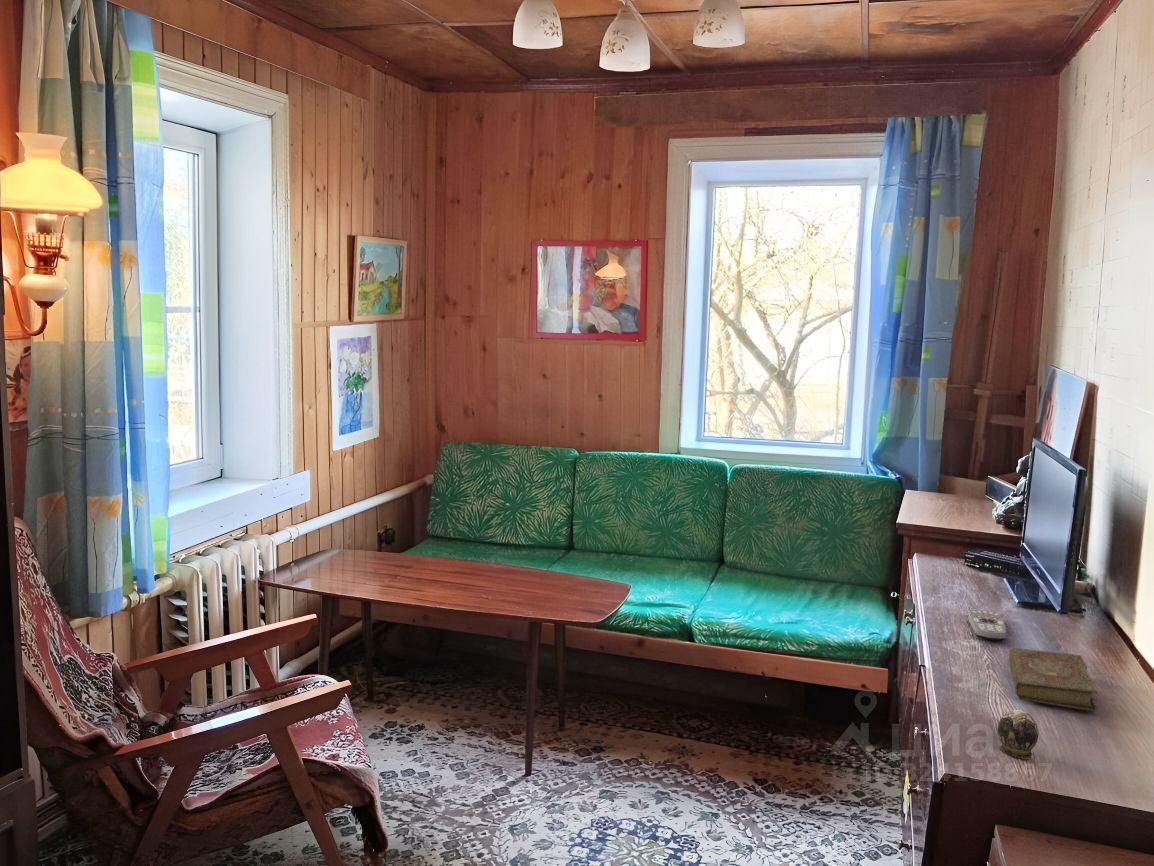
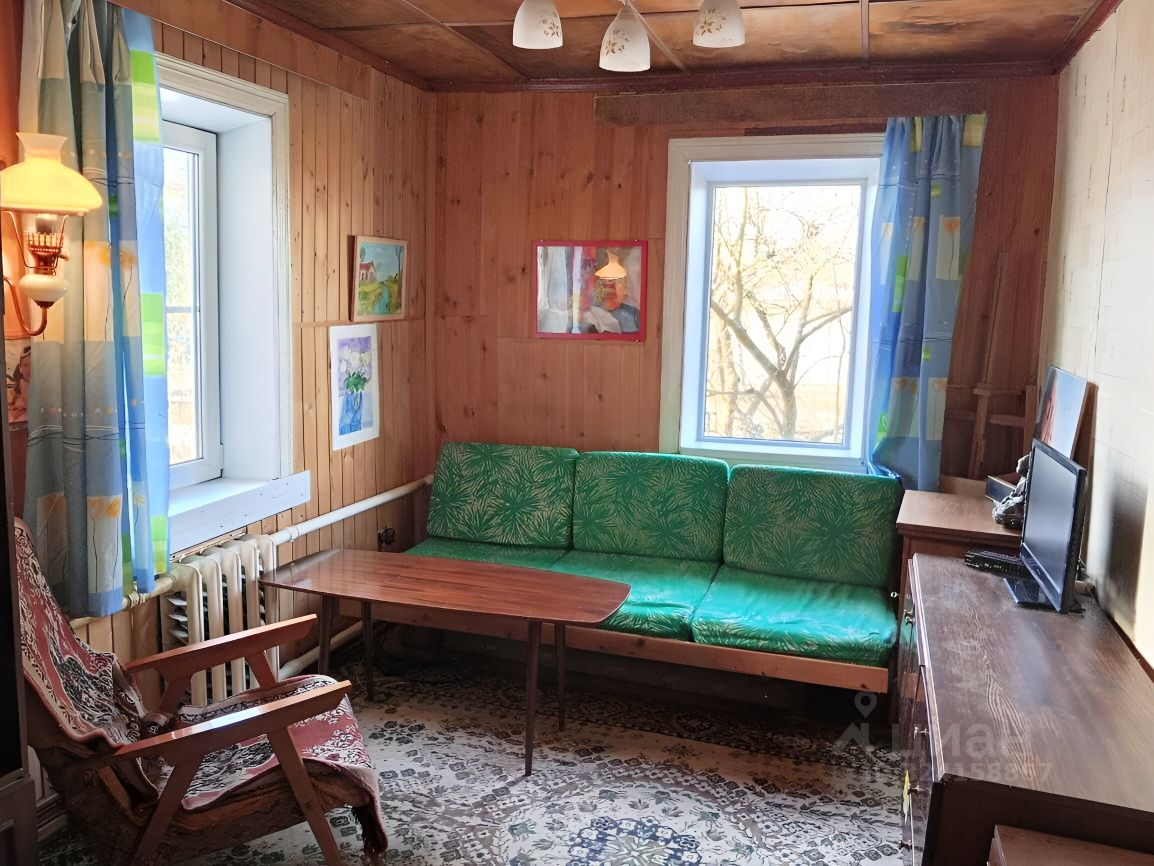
- book (1050, 676)
- remote control (987, 625)
- decorative egg (1018, 731)
